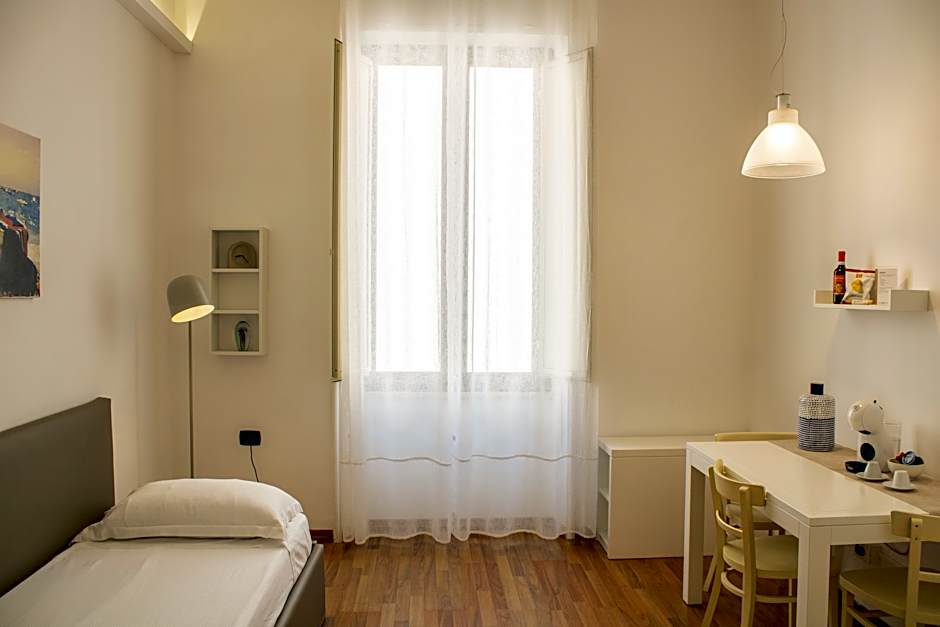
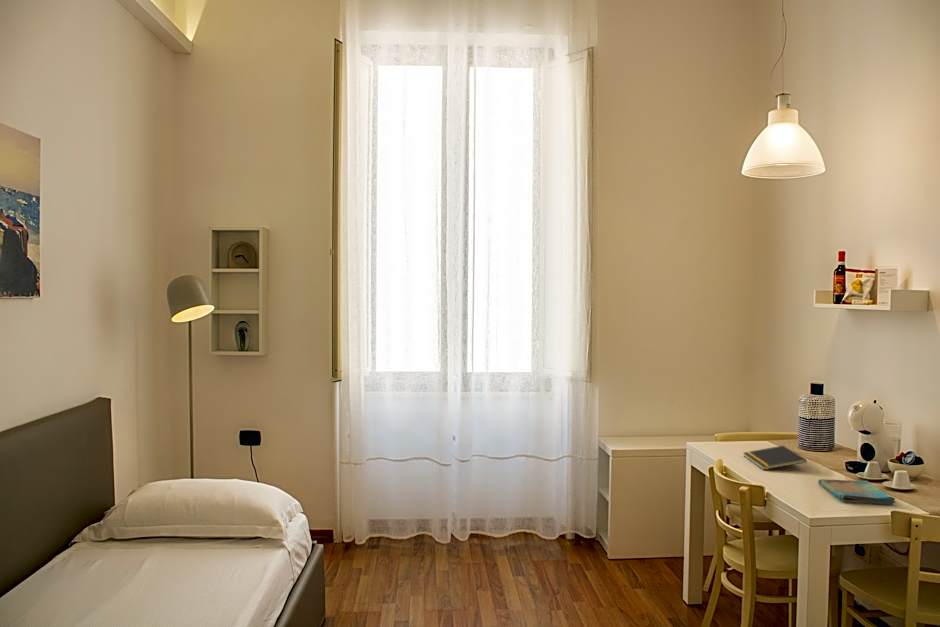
+ notepad (773, 457)
+ dish towel (854, 490)
